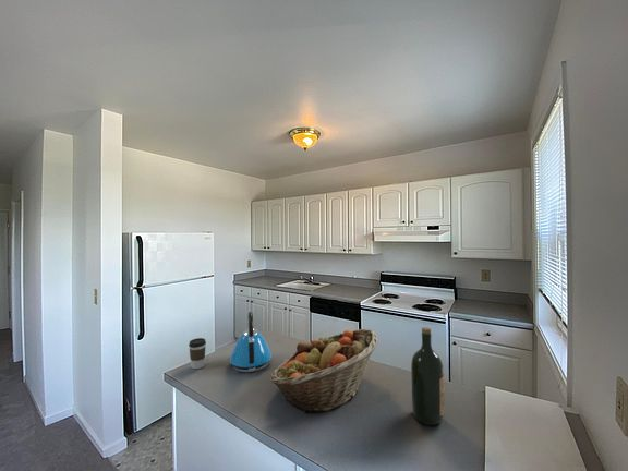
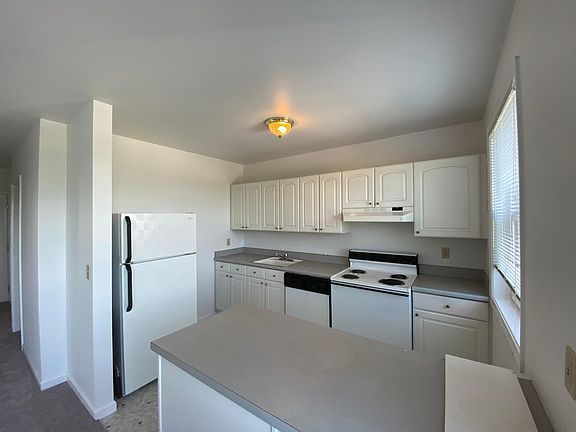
- kettle (251, 338)
- coffee cup (197, 353)
- fruit basket (327, 362)
- wine bottle (426, 373)
